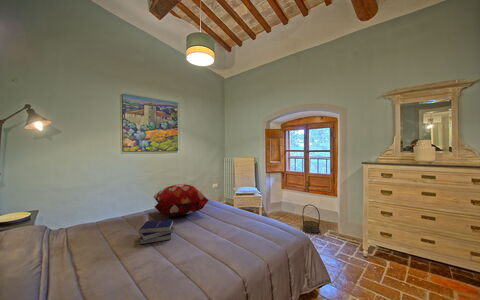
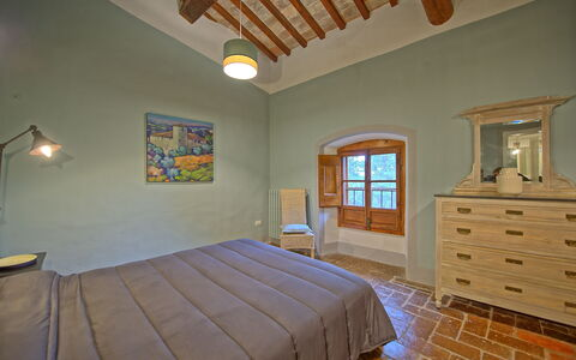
- decorative pillow (180, 198)
- basket (310, 221)
- book (156, 230)
